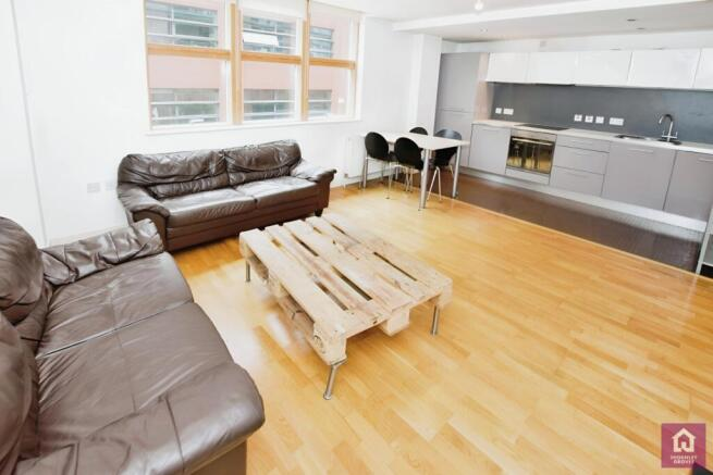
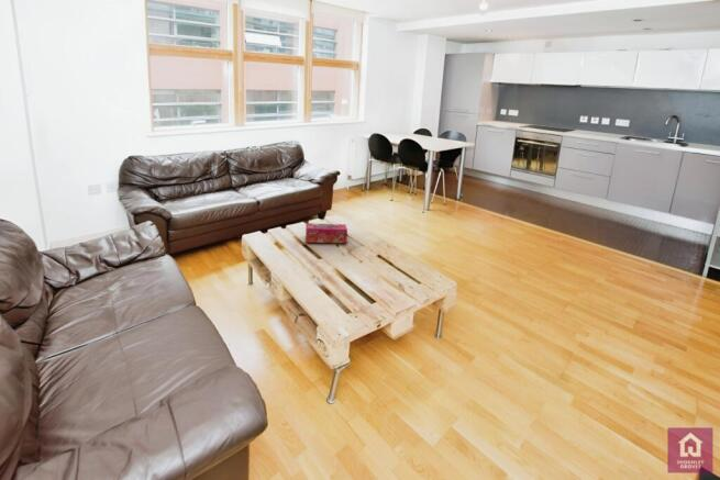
+ tissue box (325, 233)
